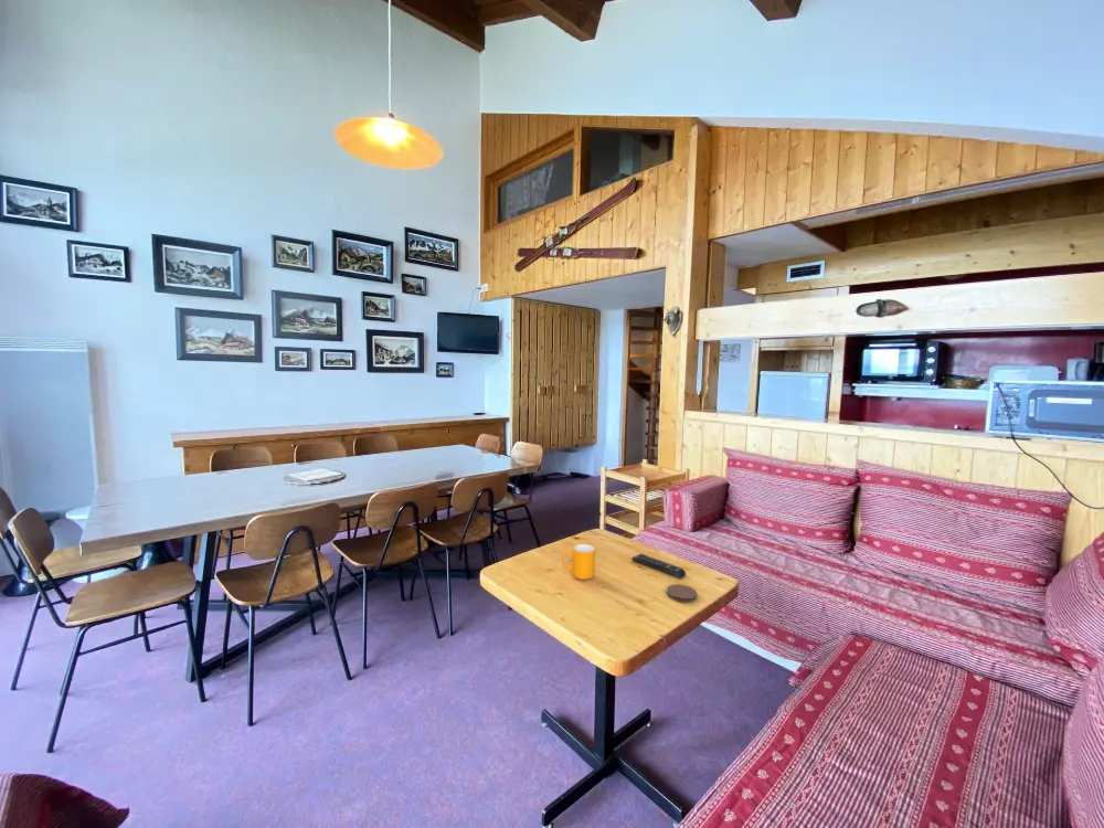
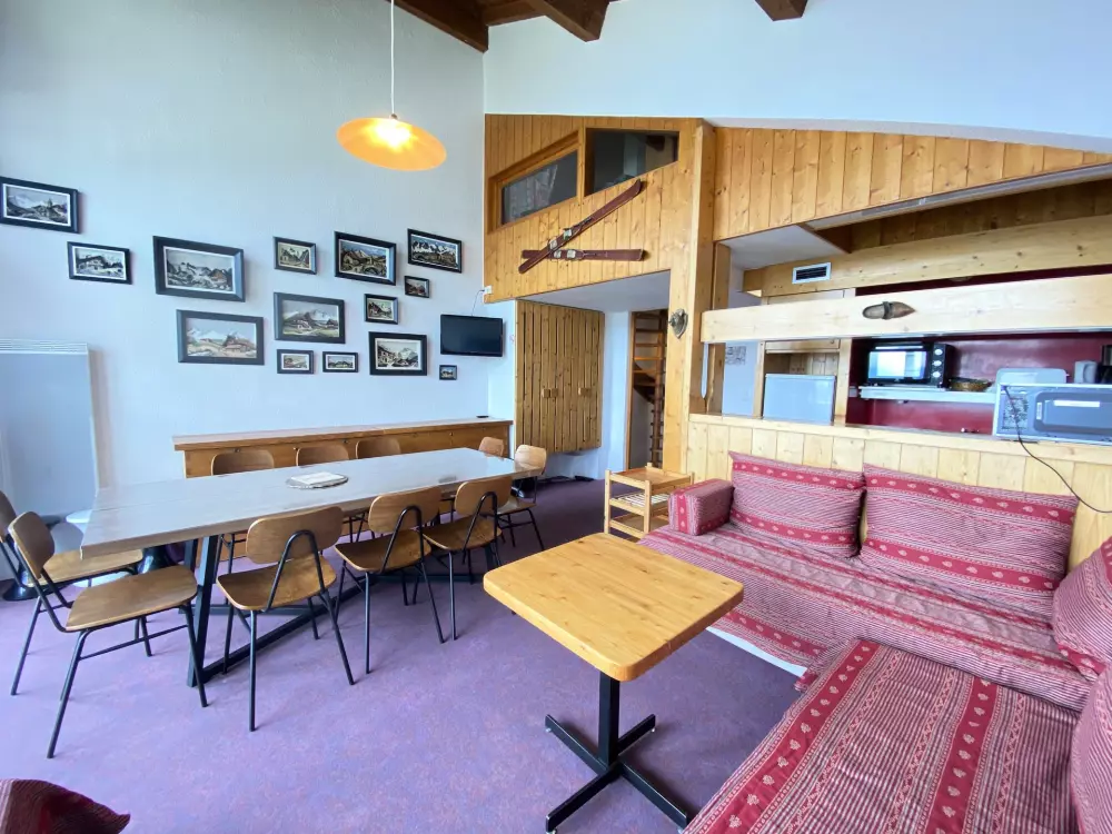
- coaster (681, 593)
- remote control (657, 564)
- mug (577, 562)
